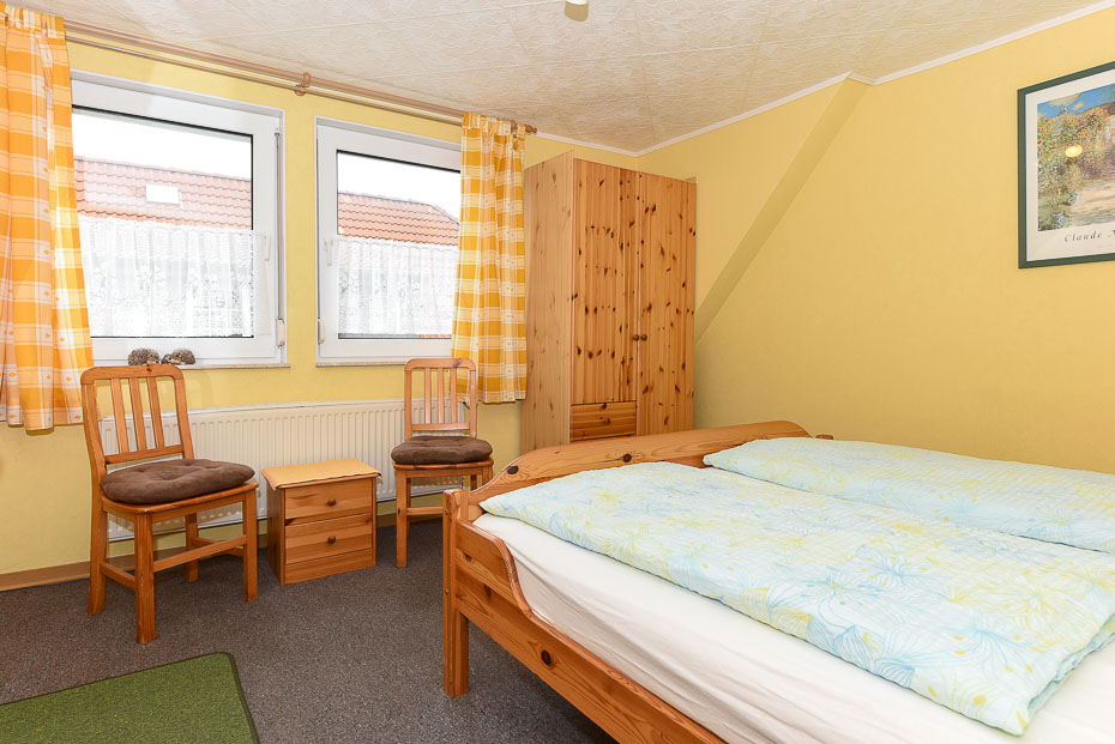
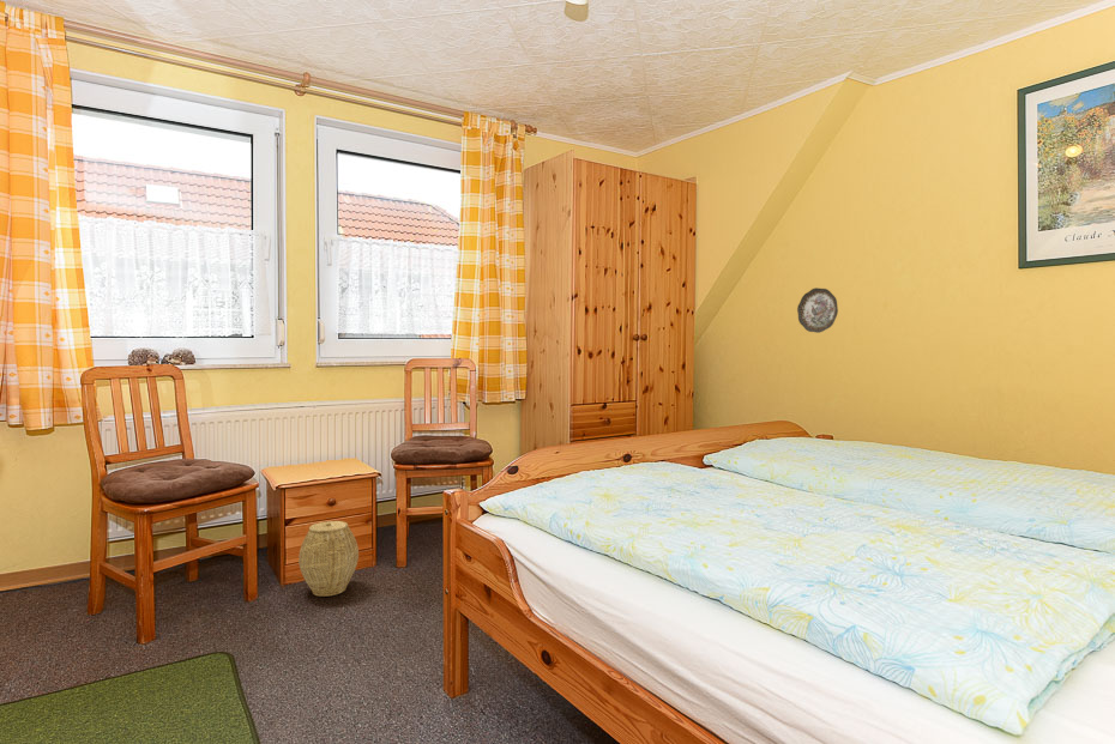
+ decorative plate (818, 310)
+ woven basket (329, 556)
